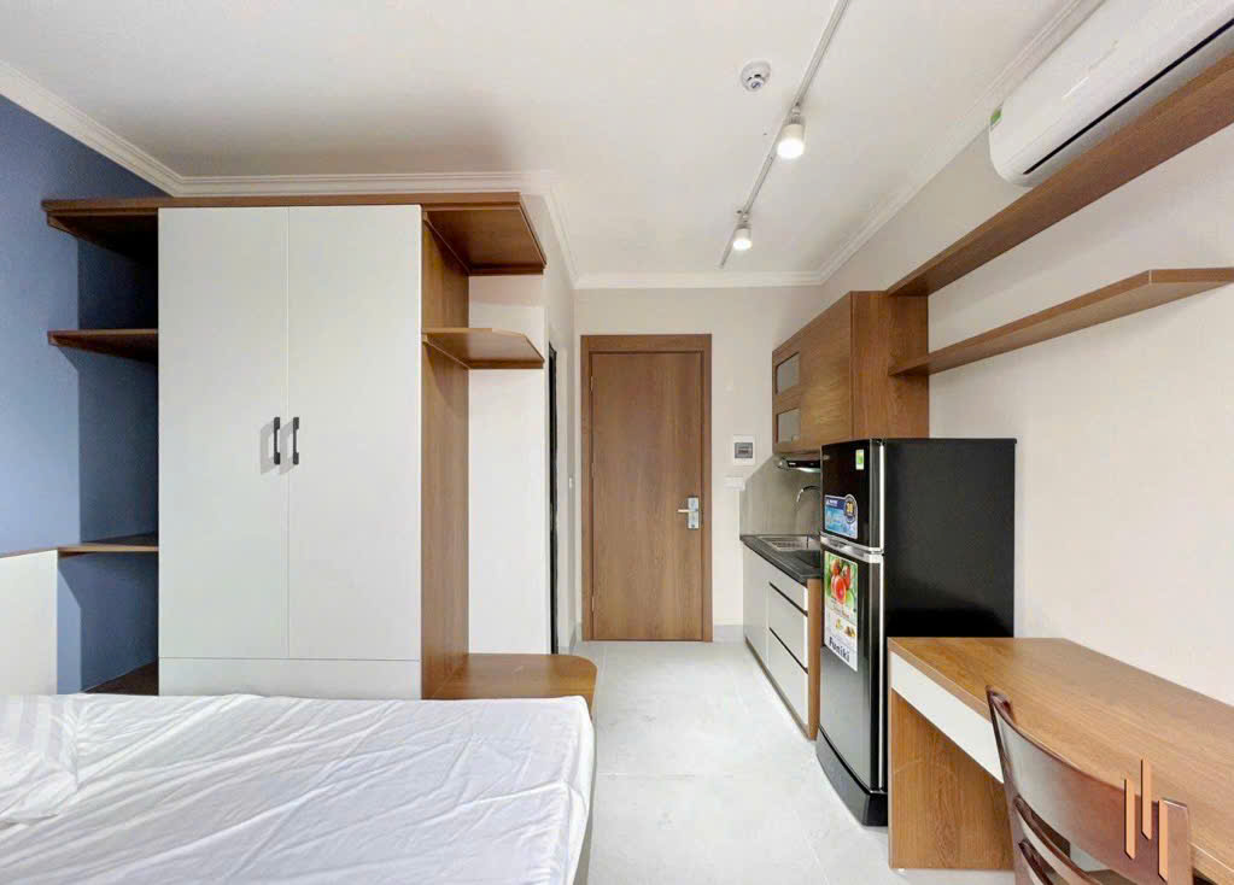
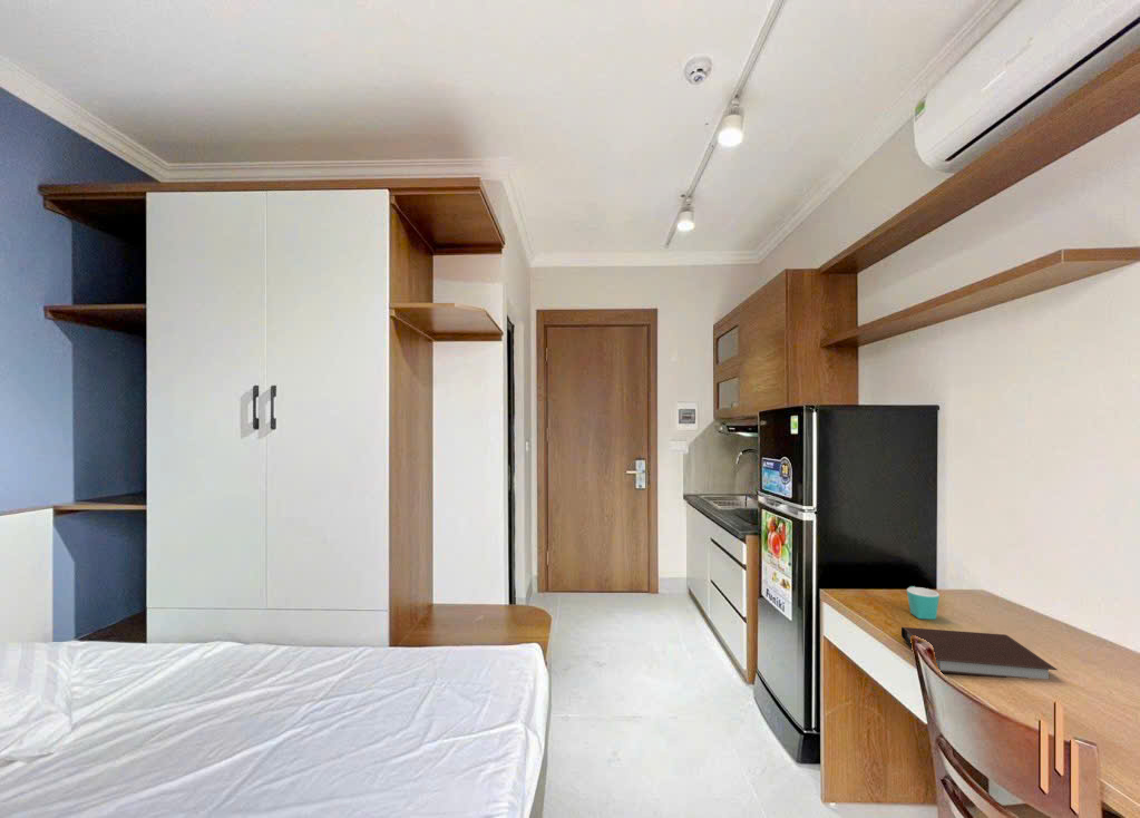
+ mug (919, 601)
+ notebook (972, 651)
